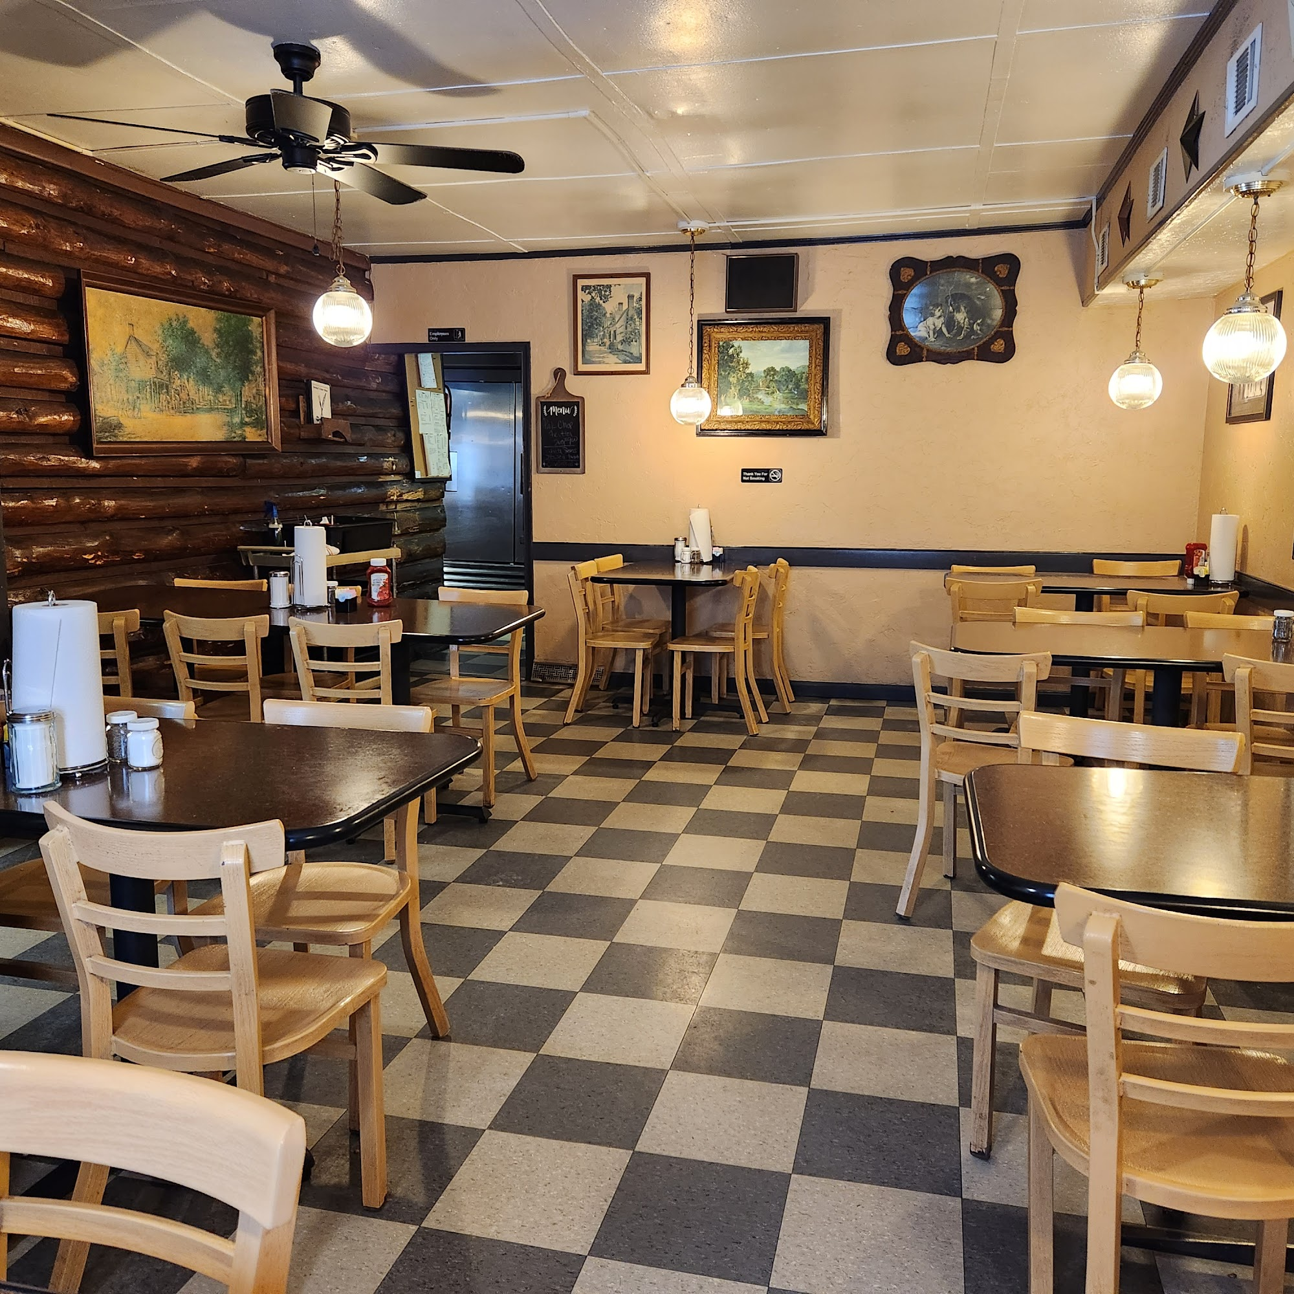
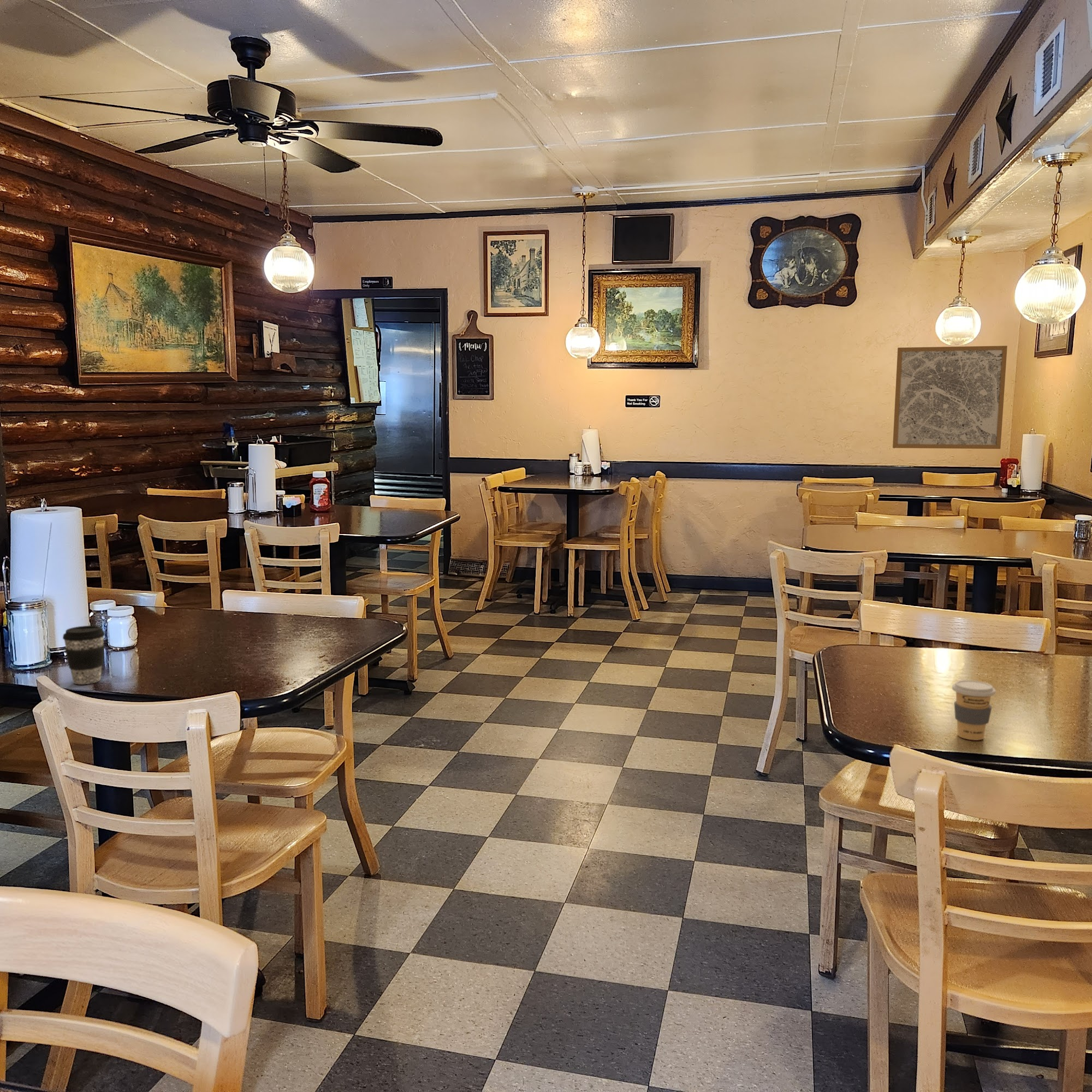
+ coffee cup (85, 655)
+ coffee cup (972, 710)
+ wall art (948, 397)
